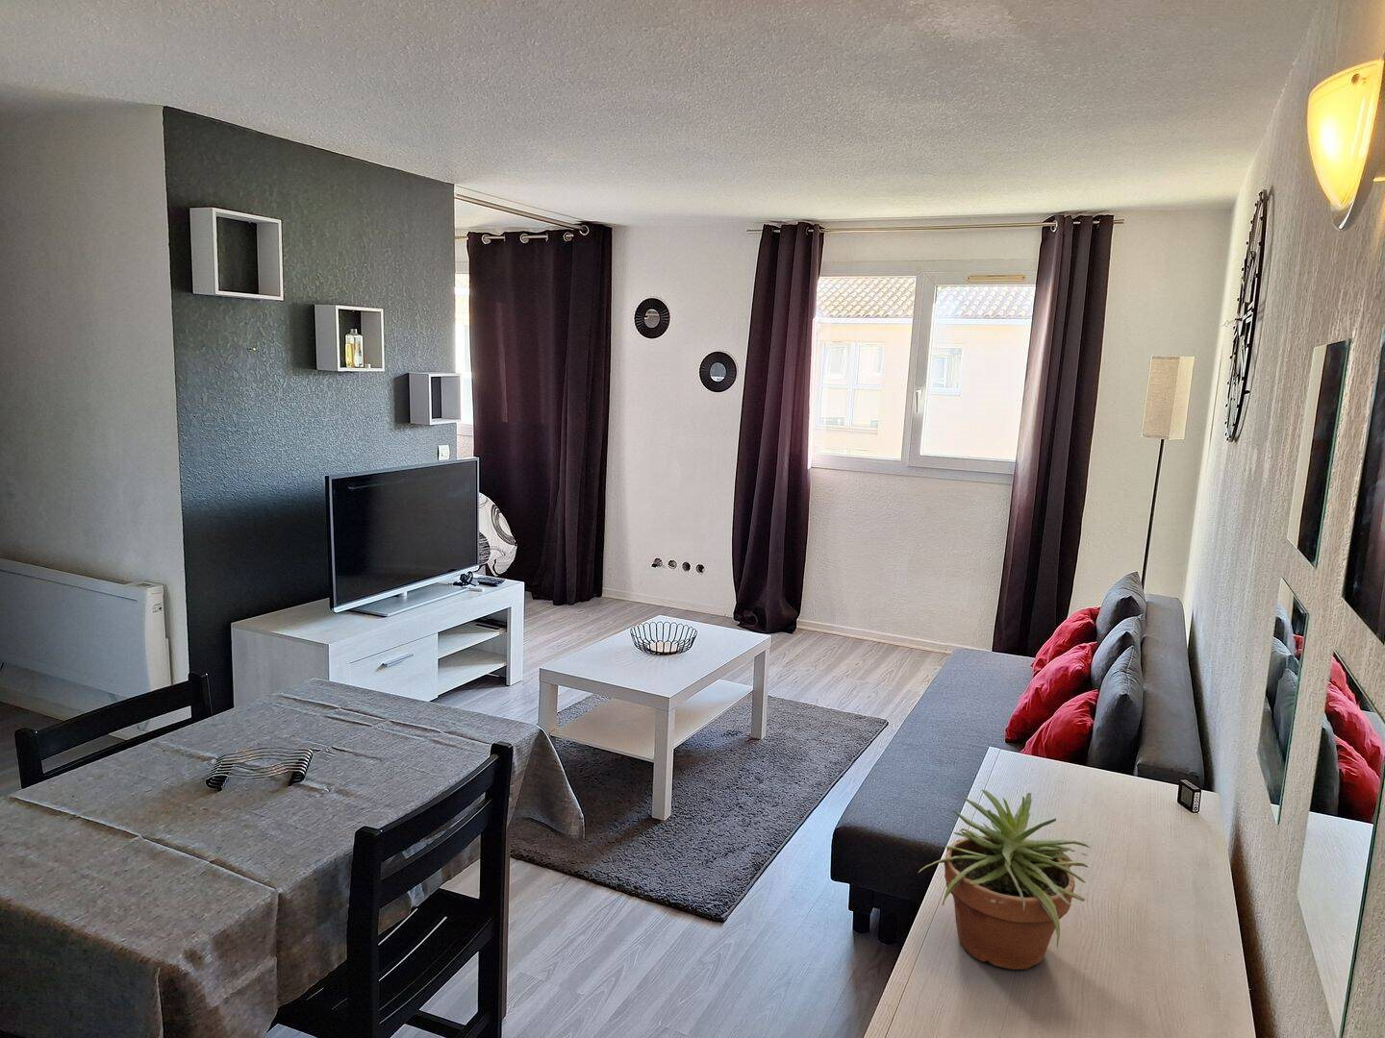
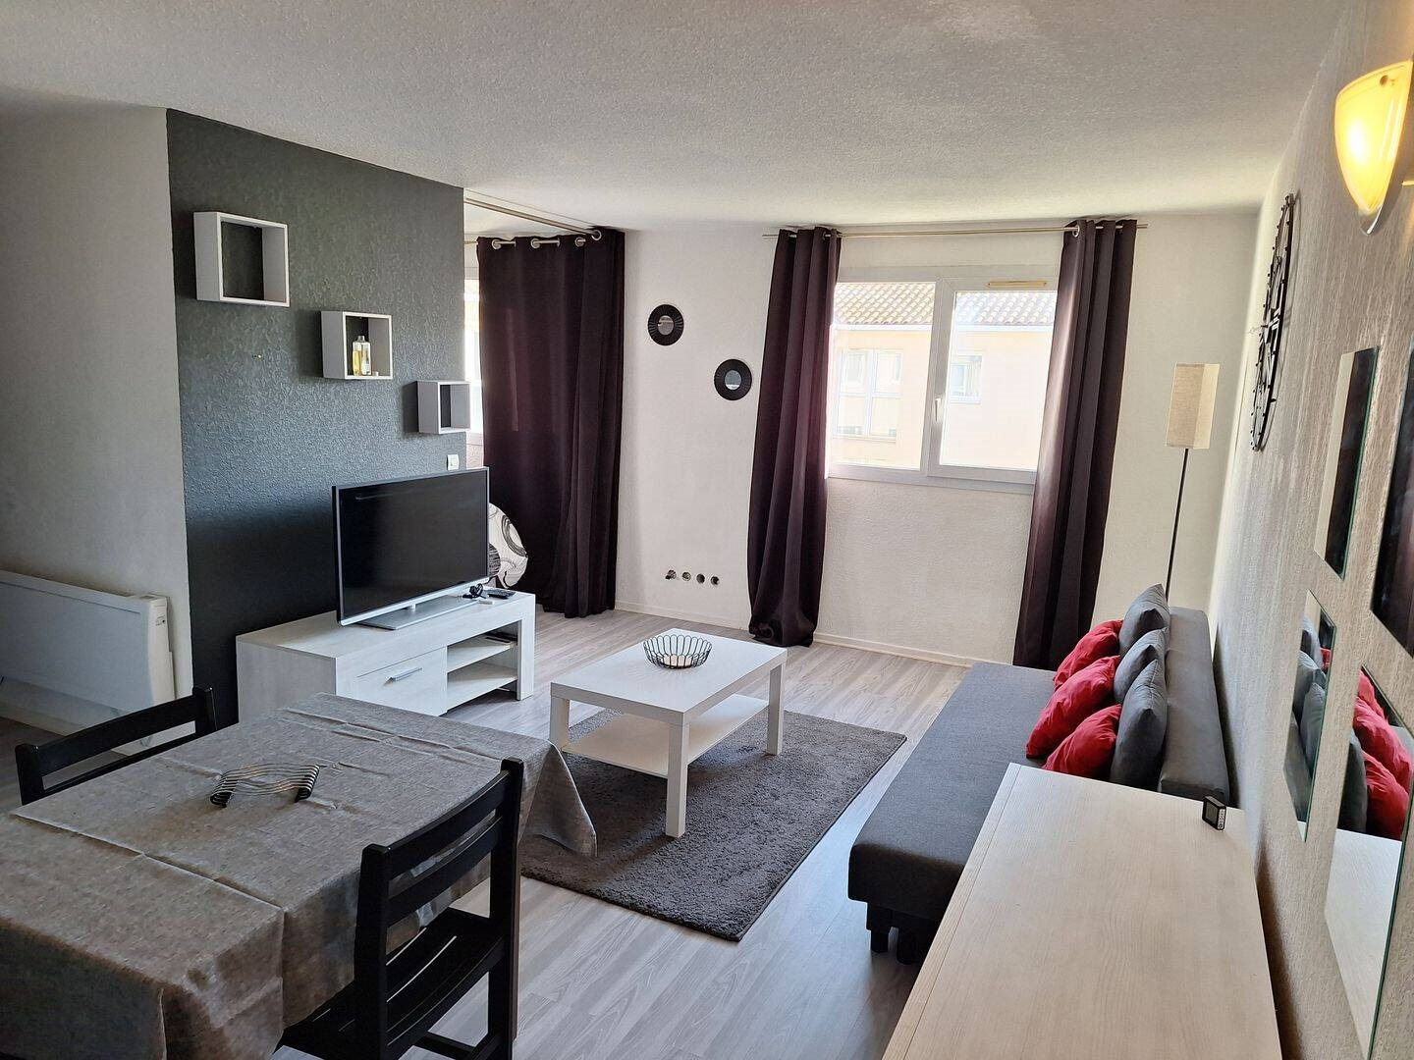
- potted plant (1002, 872)
